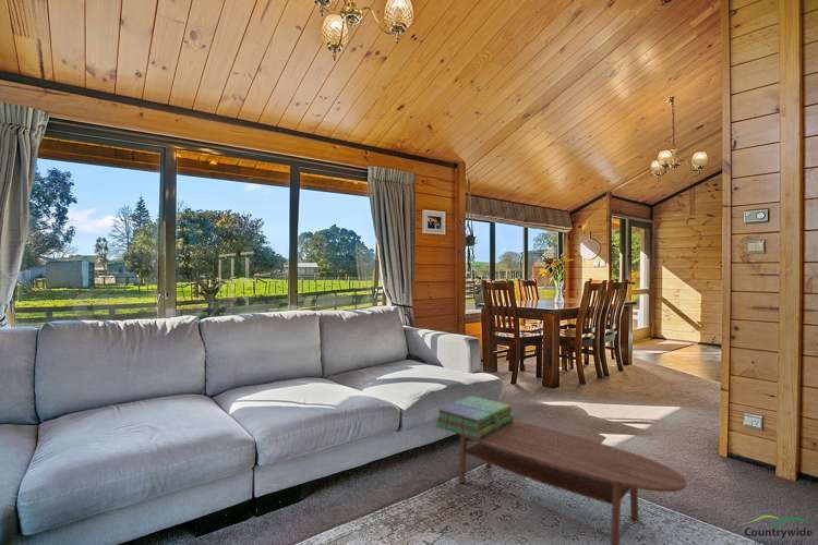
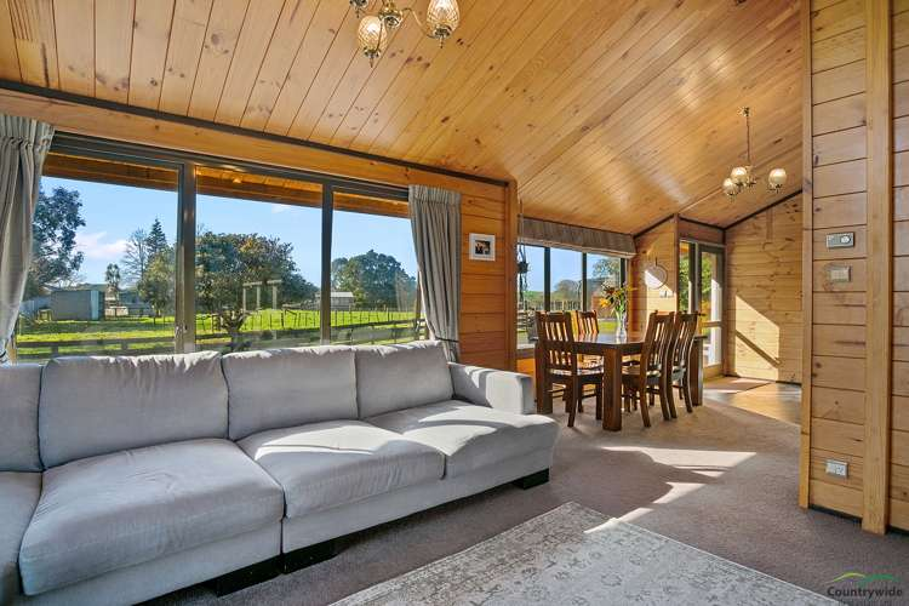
- coffee table (541, 470)
- stack of books (474, 414)
